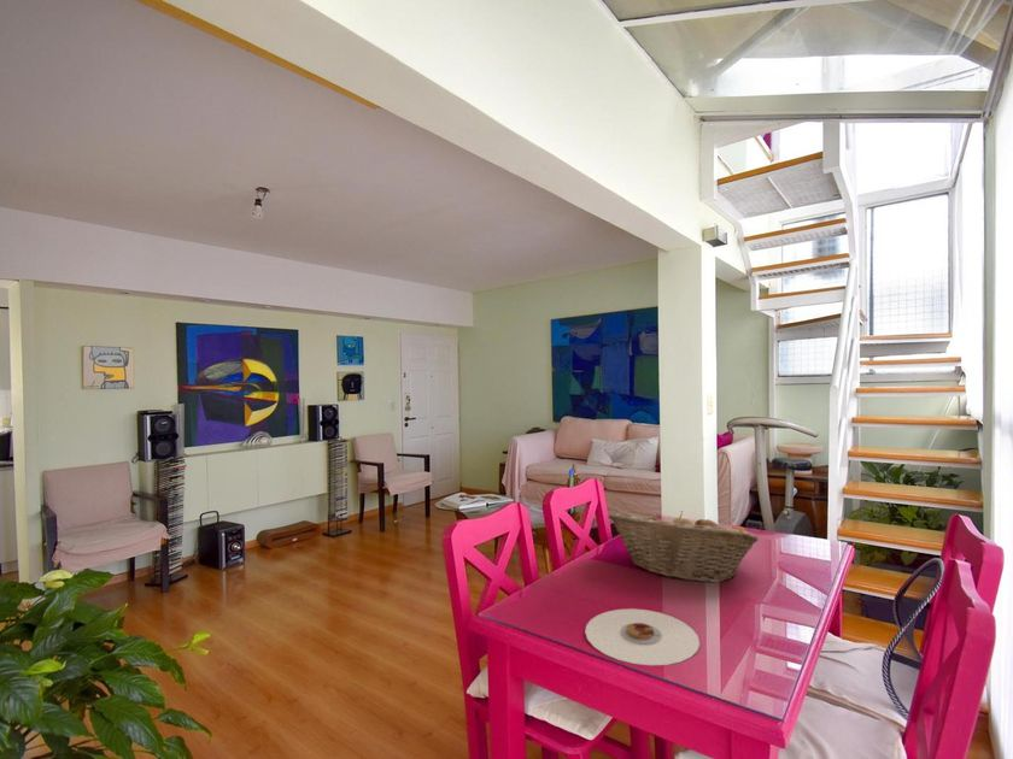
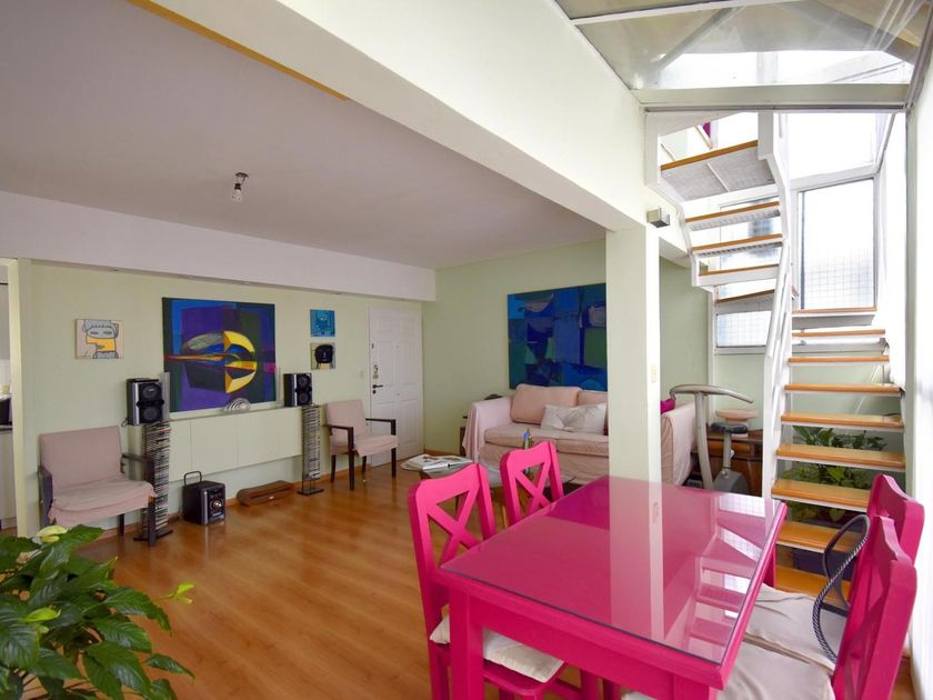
- fruit basket (679, 537)
- plate (640, 630)
